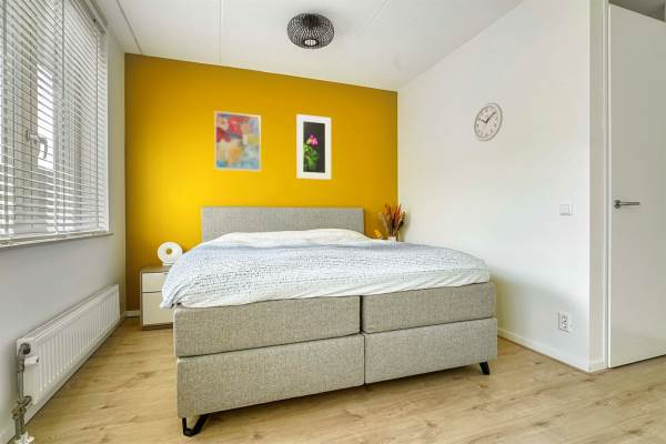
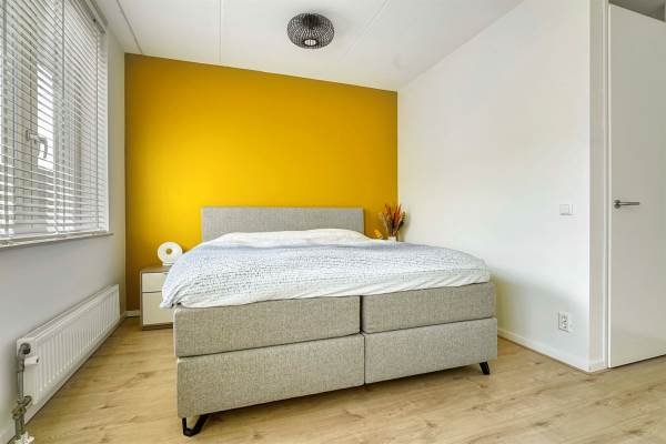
- wall clock (486, 122)
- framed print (314, 147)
- wall art (238, 141)
